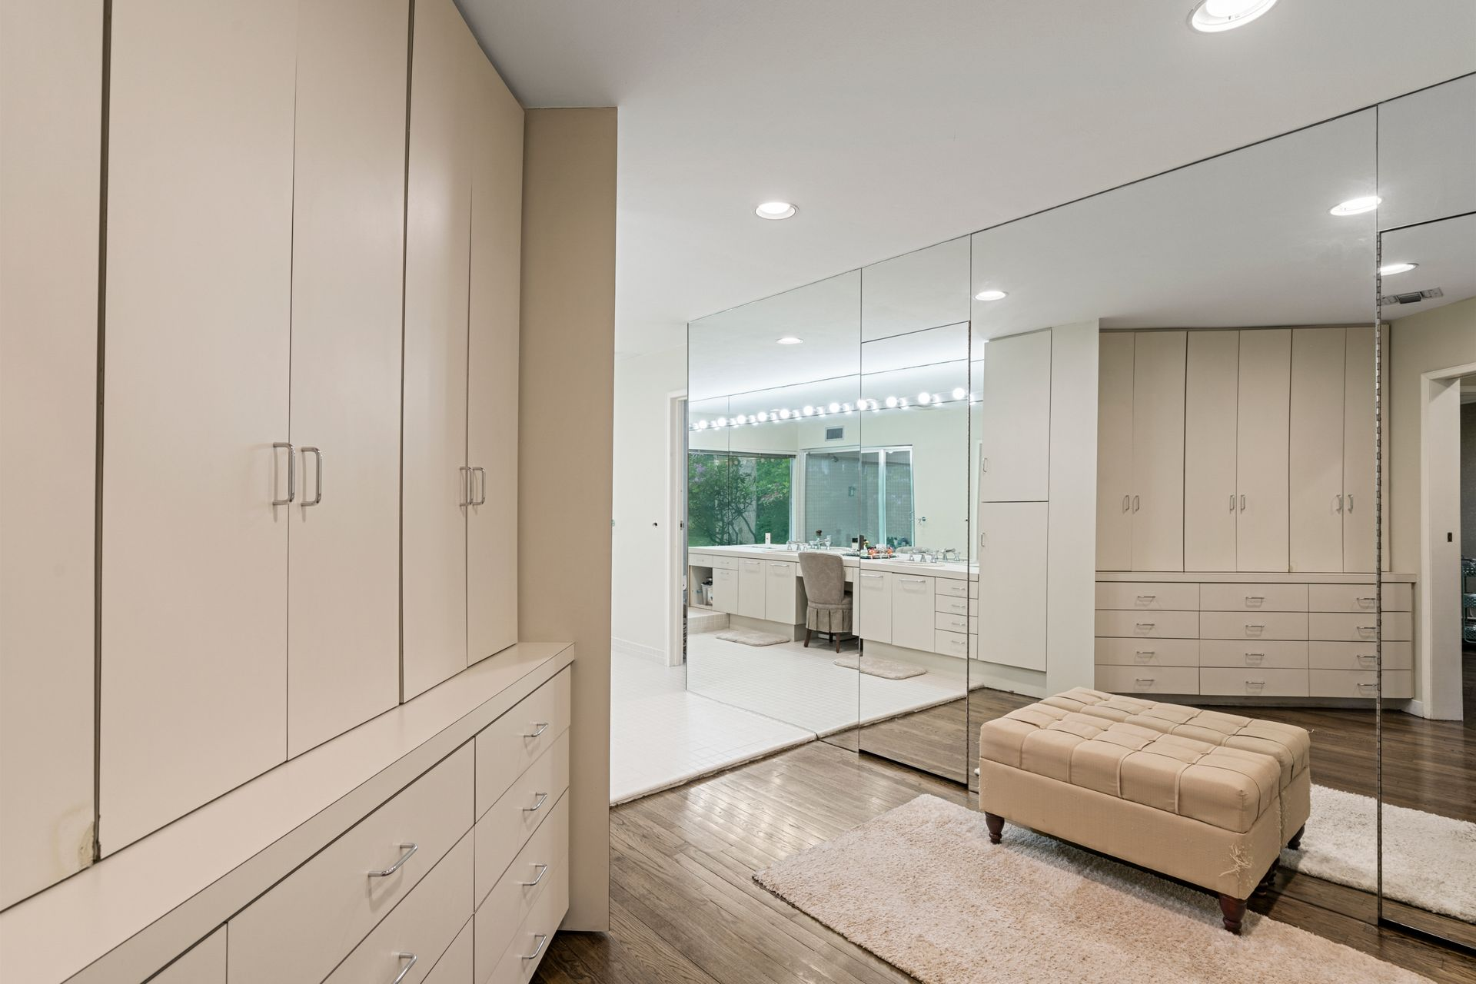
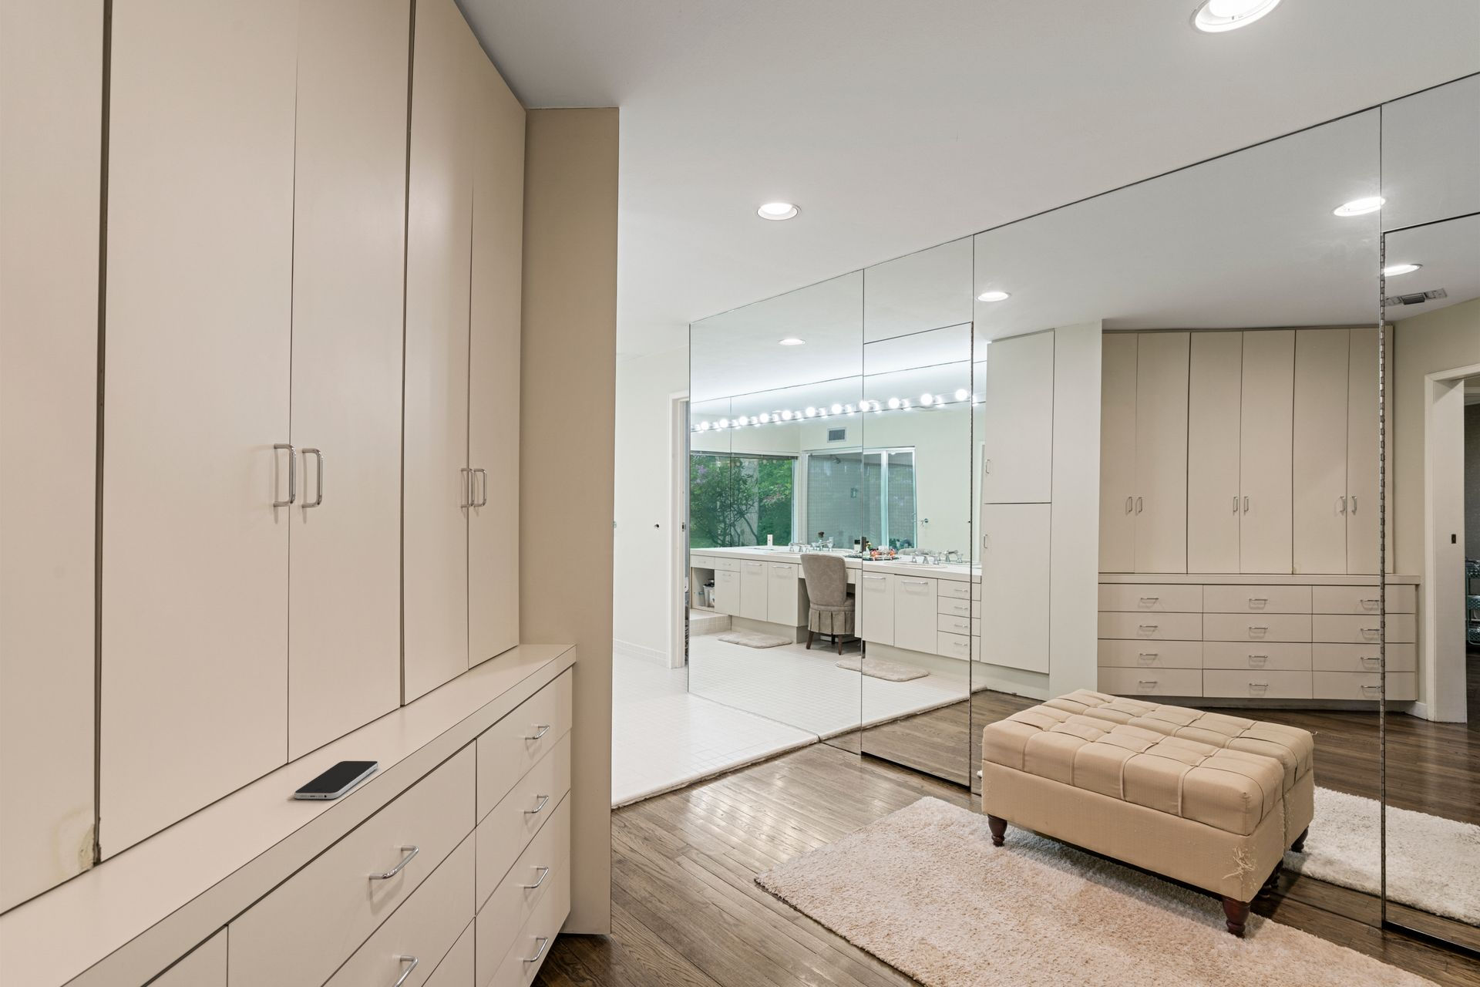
+ smartphone (338, 778)
